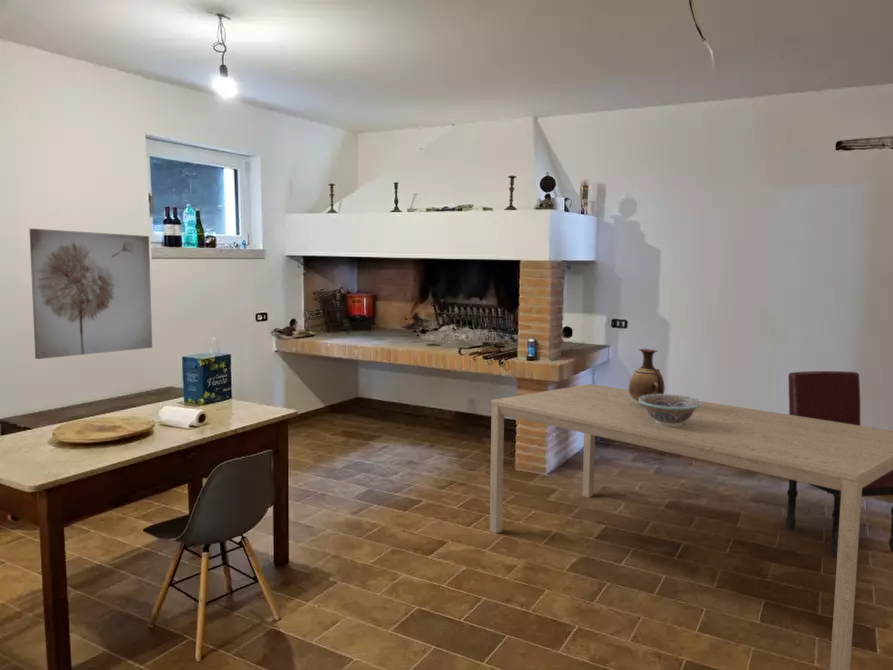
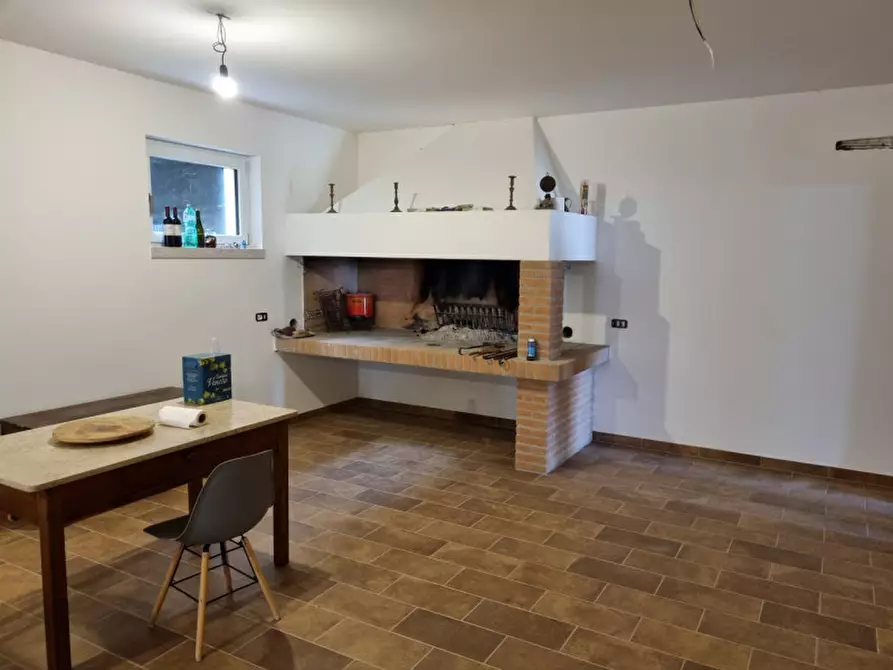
- decorative bowl (669, 410)
- dining table (689, 456)
- wall art (96, 293)
- dining chair (835, 489)
- vase (647, 377)
